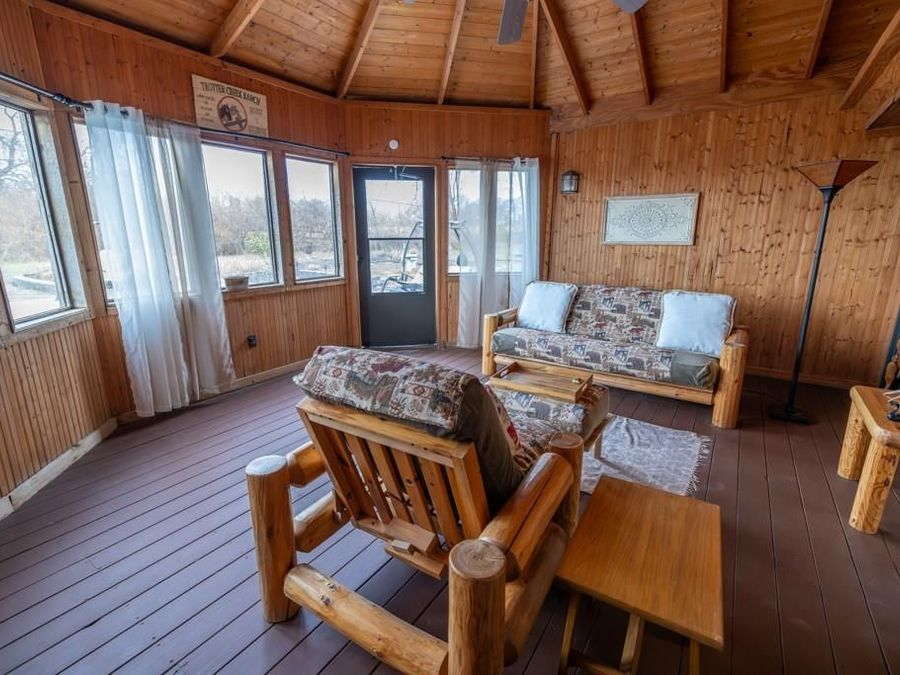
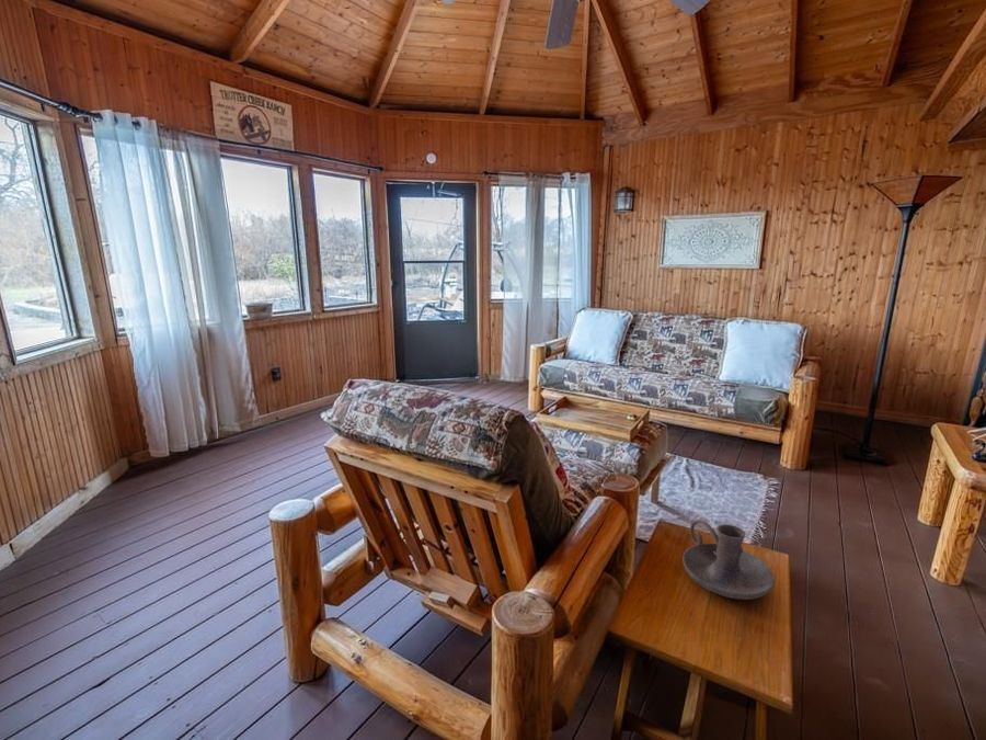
+ candle holder (721, 549)
